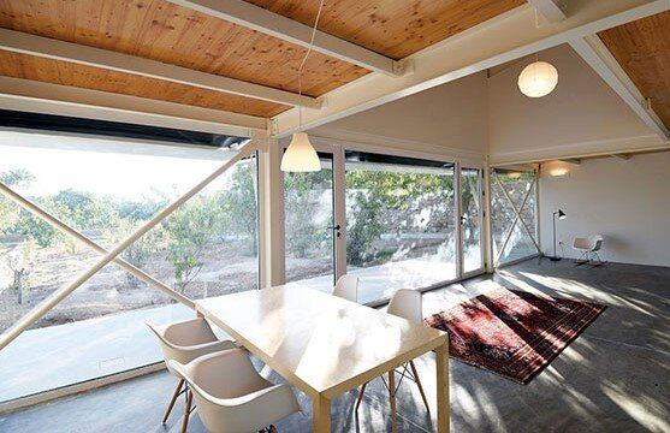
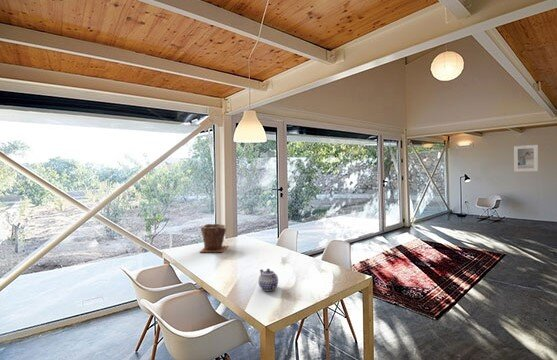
+ plant pot (214, 237)
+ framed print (525, 158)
+ teapot (268, 278)
